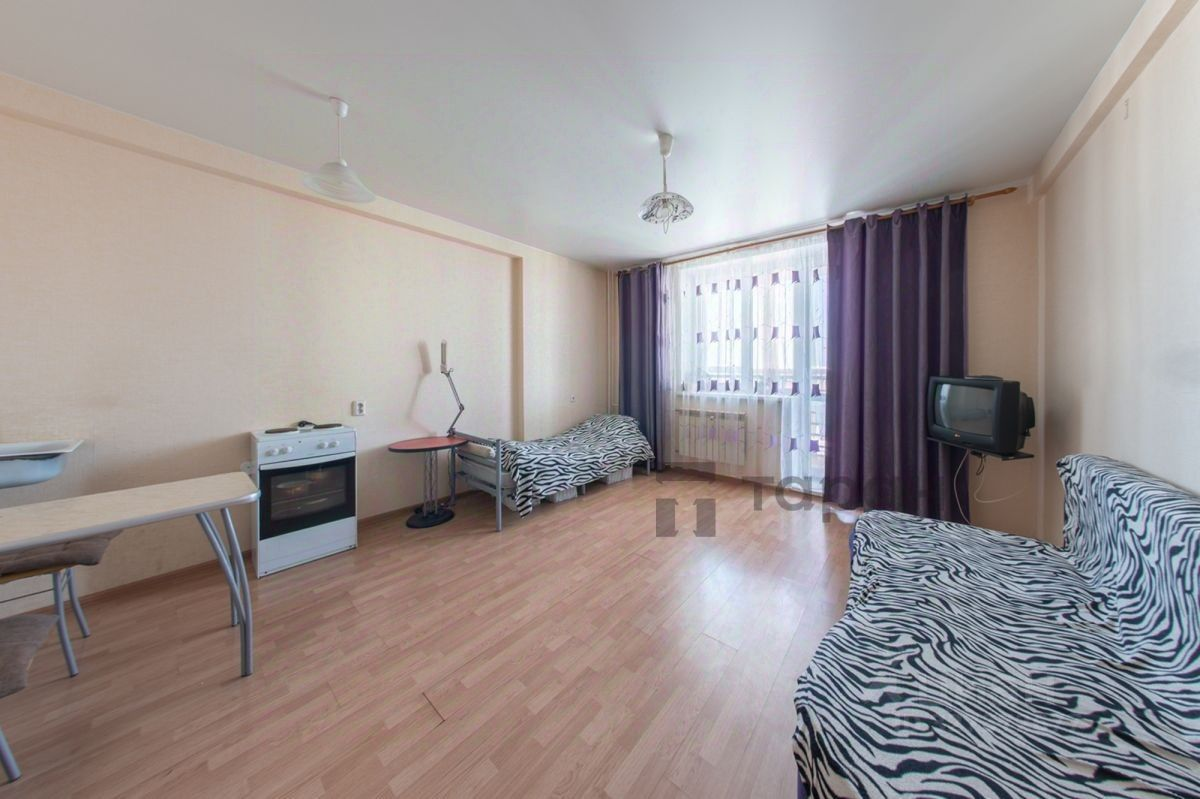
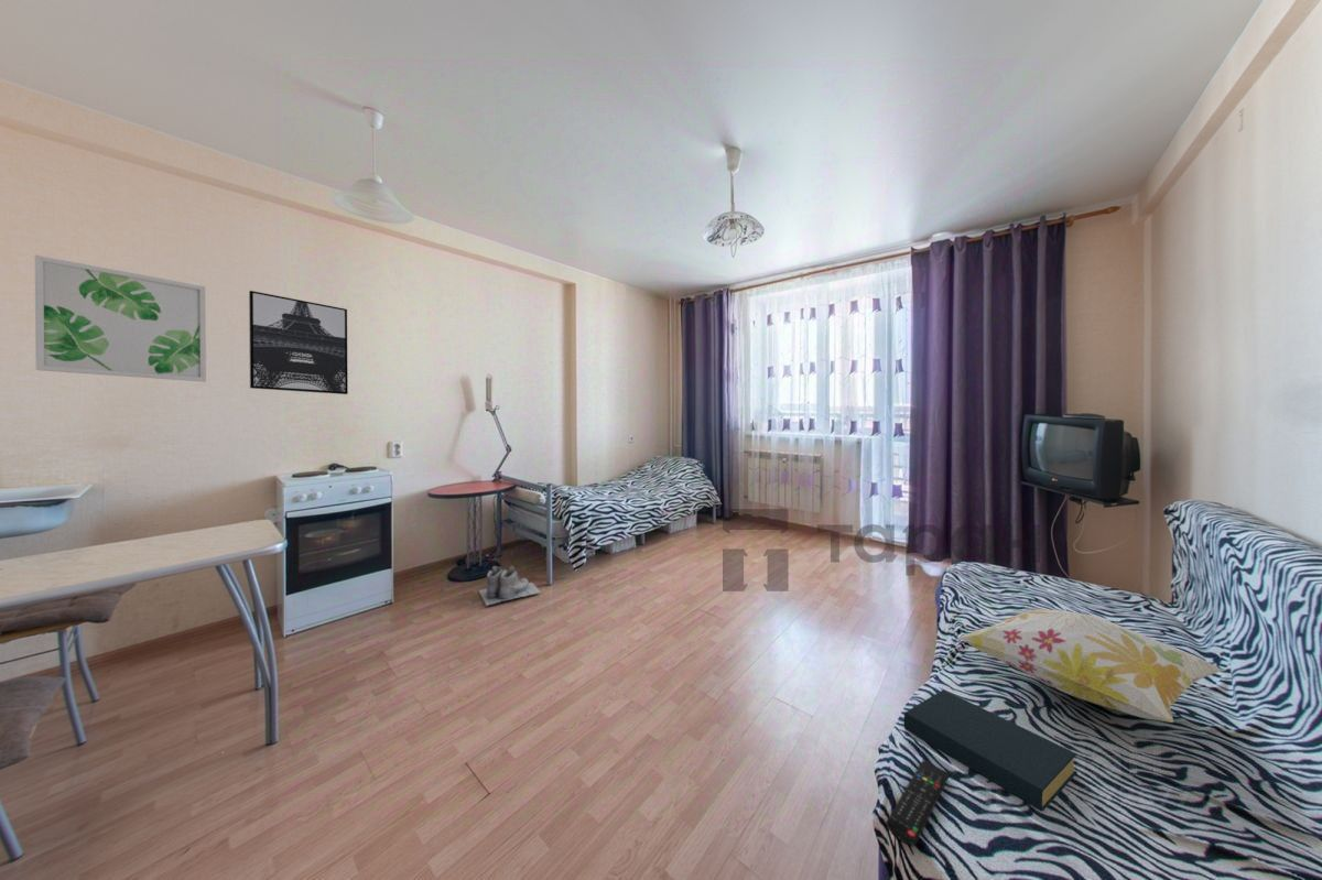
+ wall art (301, 346)
+ decorative pillow (1081, 652)
+ hardback book (984, 740)
+ wall art (129, 324)
+ boots (509, 578)
+ remote control (919, 800)
